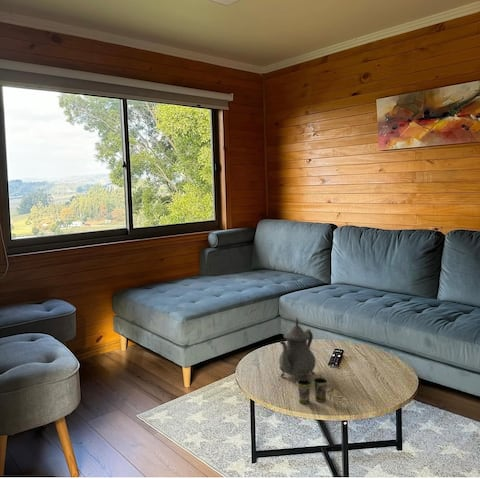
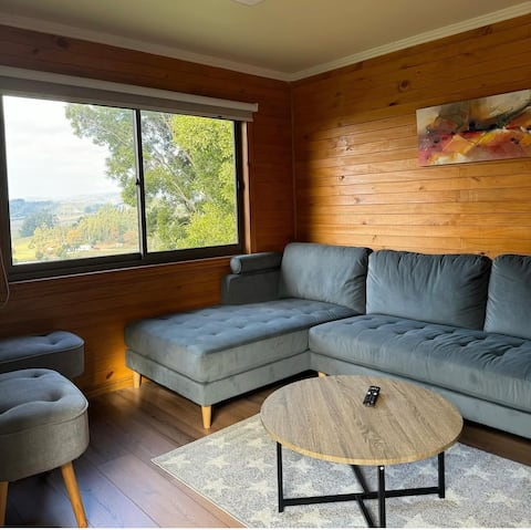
- cup (309, 390)
- teapot (297, 346)
